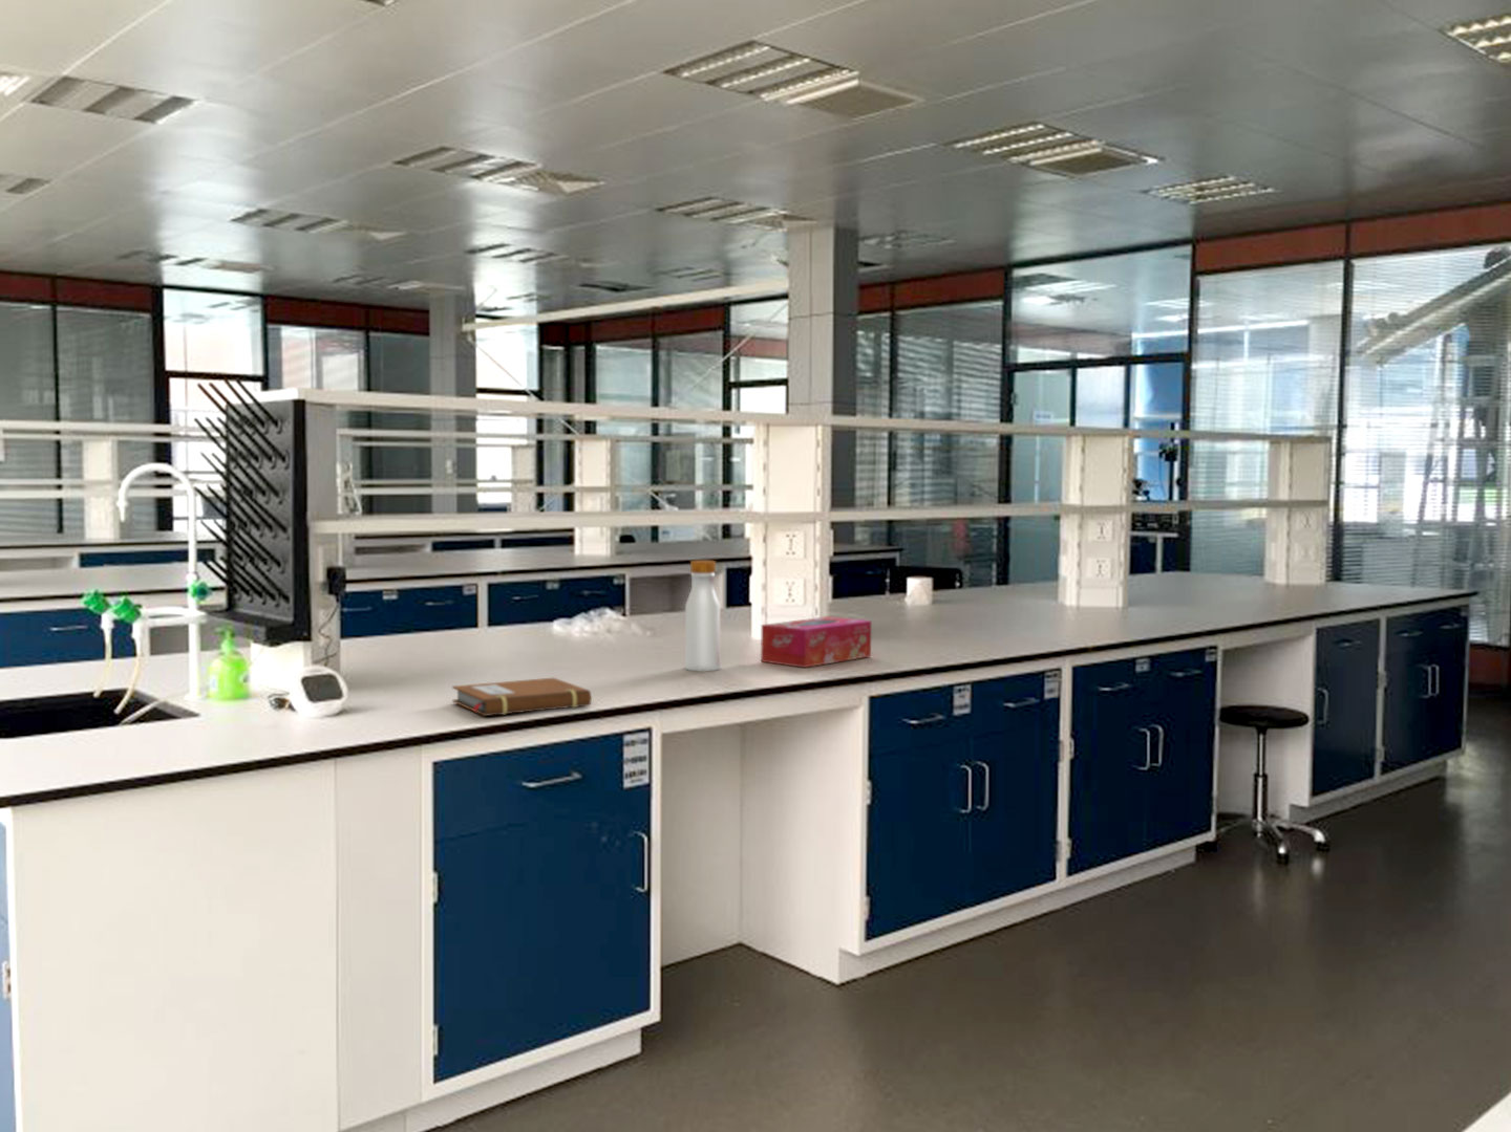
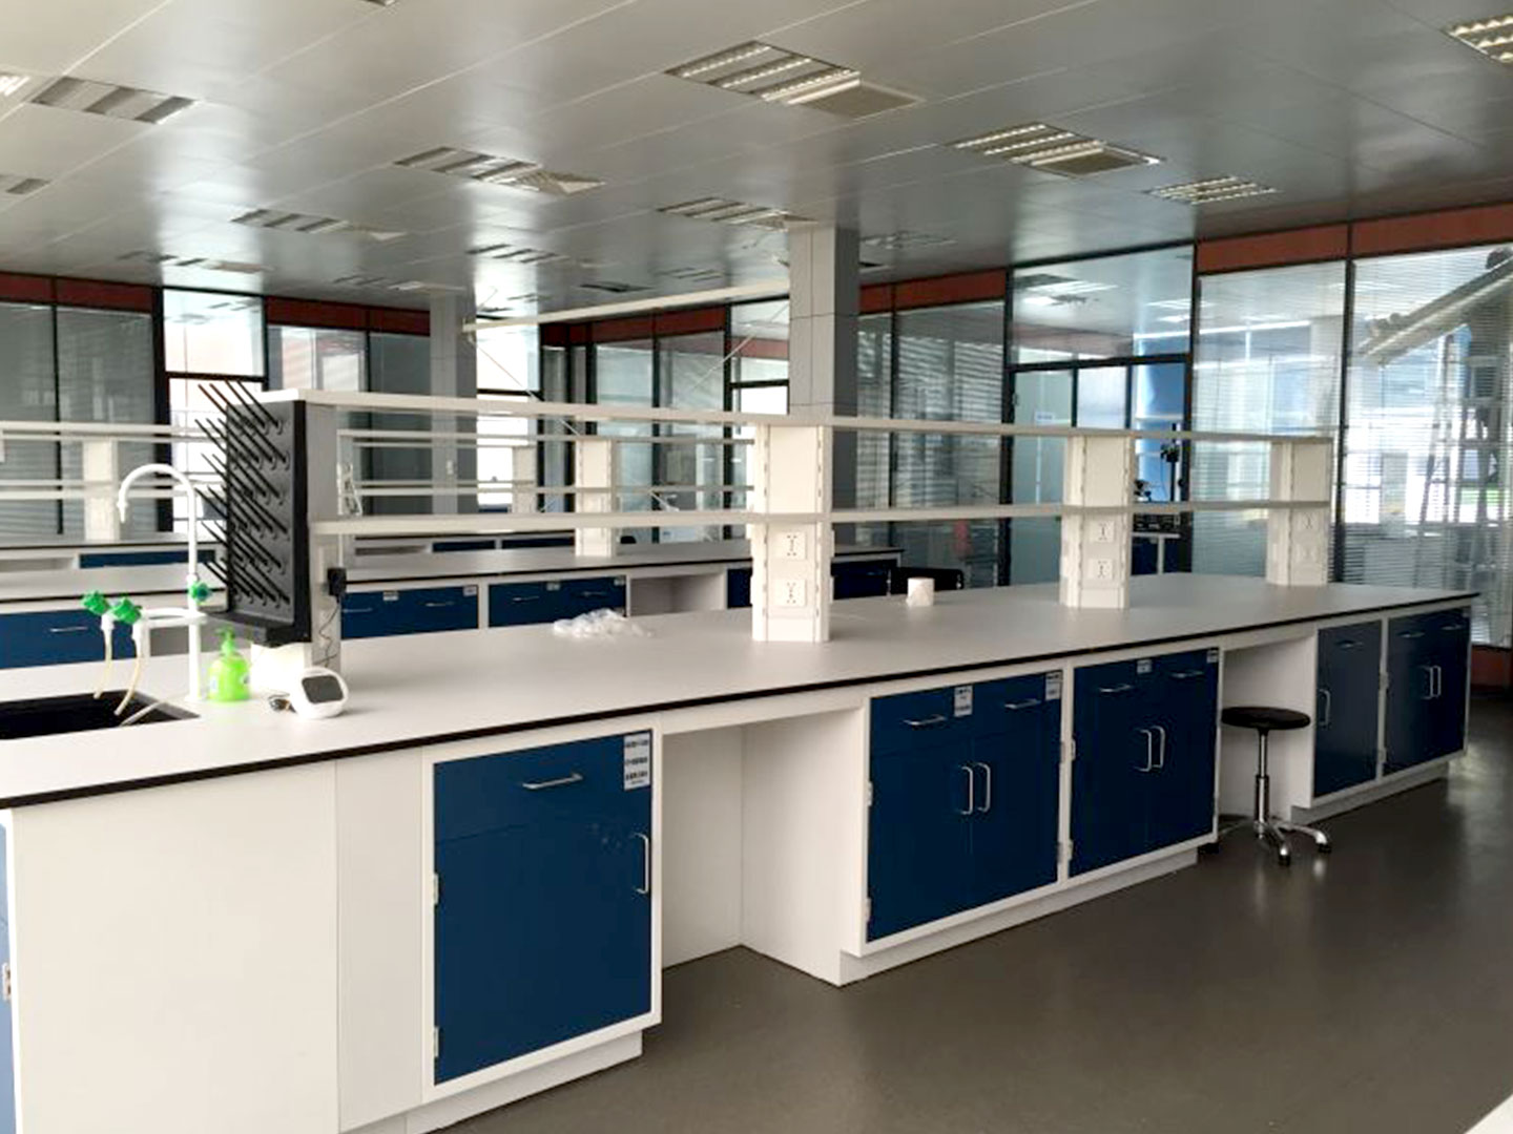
- beverage bottle (702, 615)
- tissue box (816, 641)
- notebook (519, 696)
